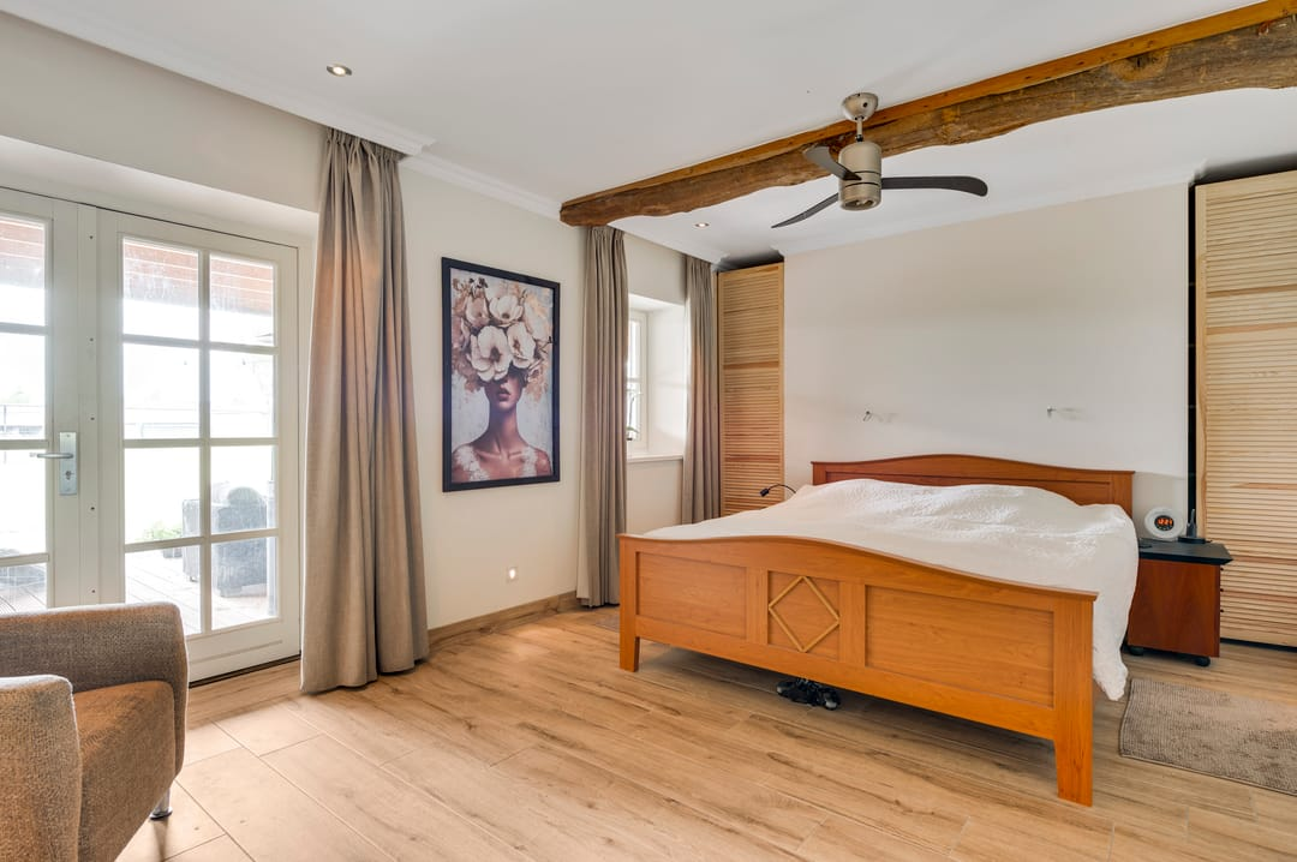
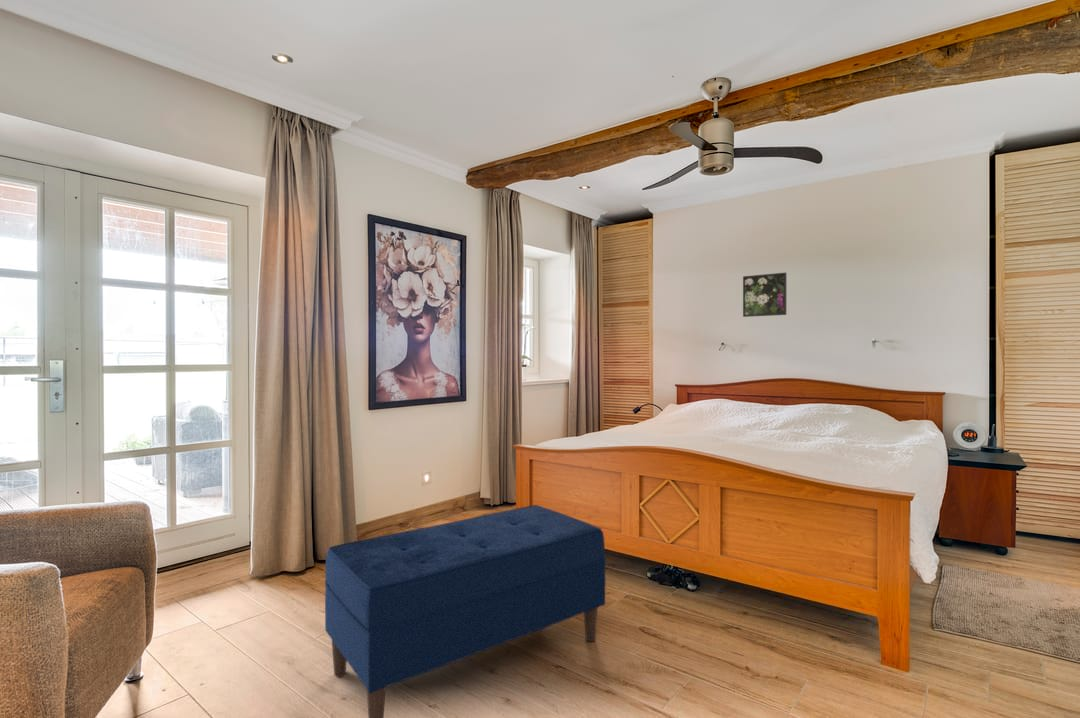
+ bench (472, 596)
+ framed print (764, 295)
